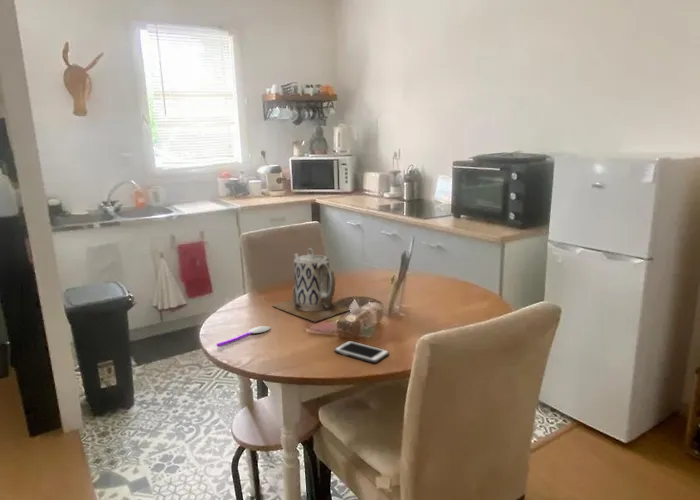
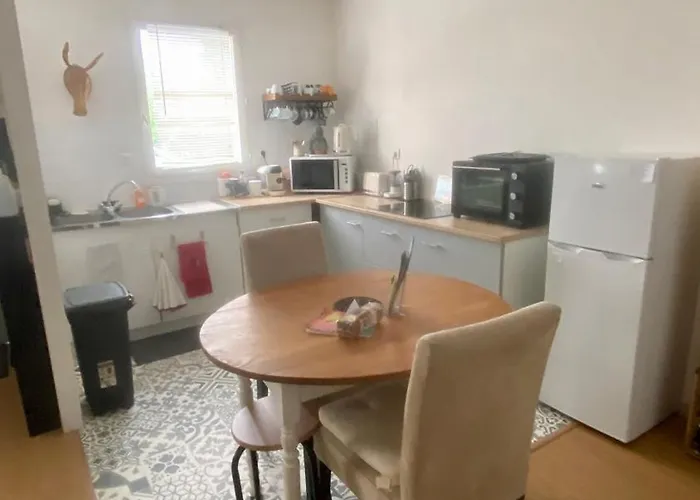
- teapot (310, 278)
- spoon (244, 334)
- cell phone (361, 351)
